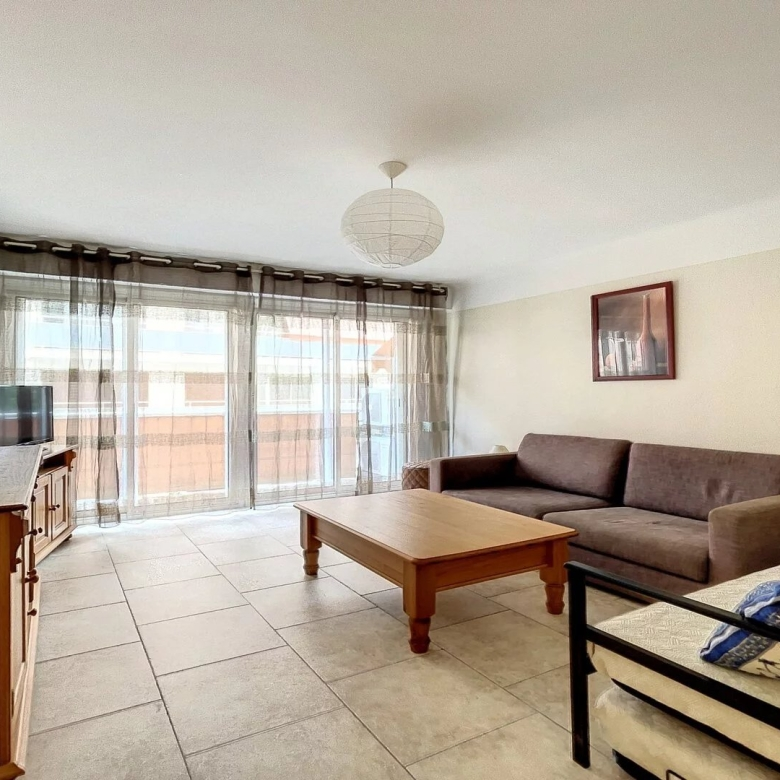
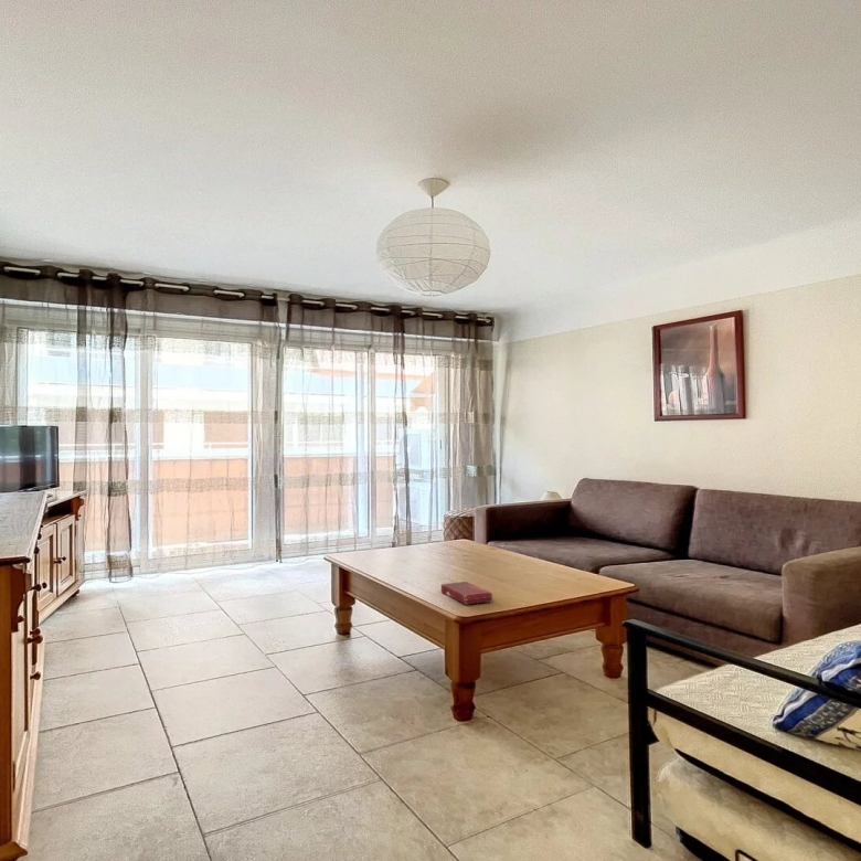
+ book (466, 592)
